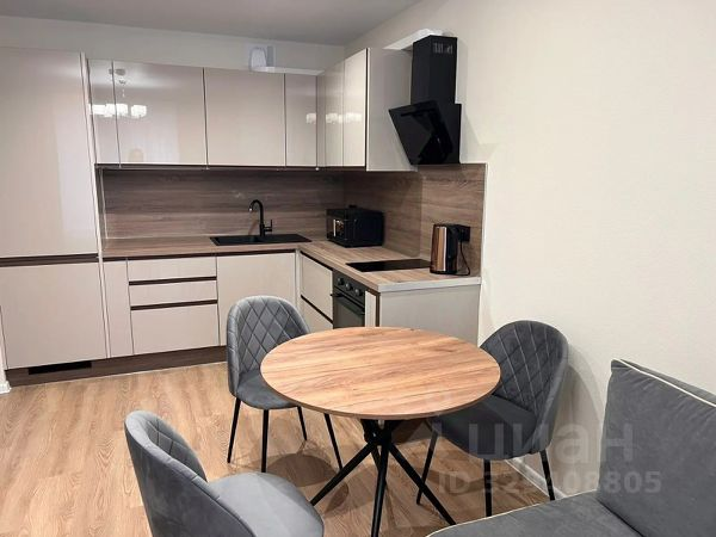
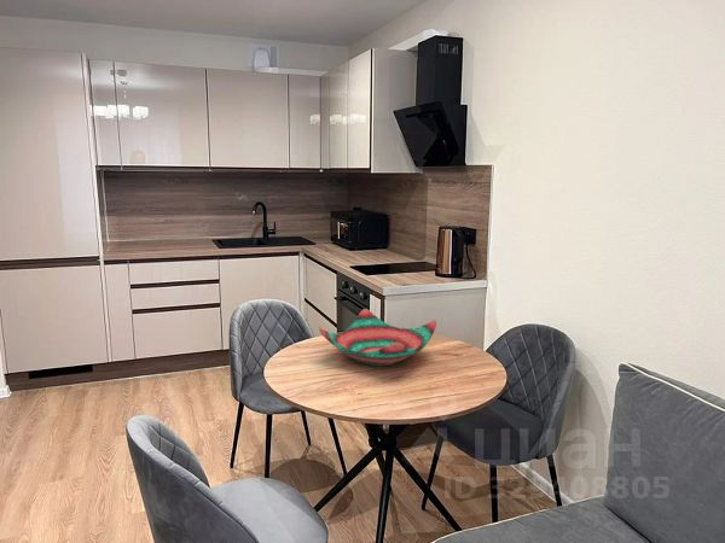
+ decorative bowl (378, 340)
